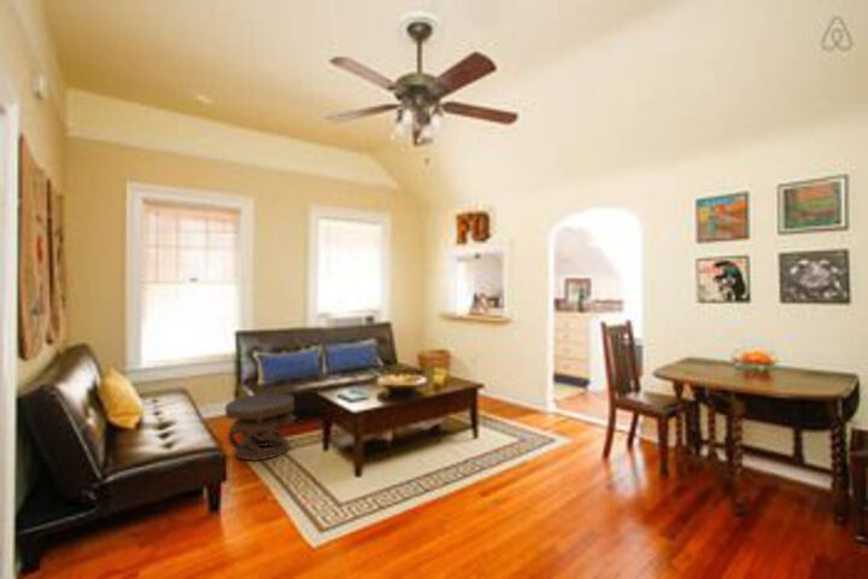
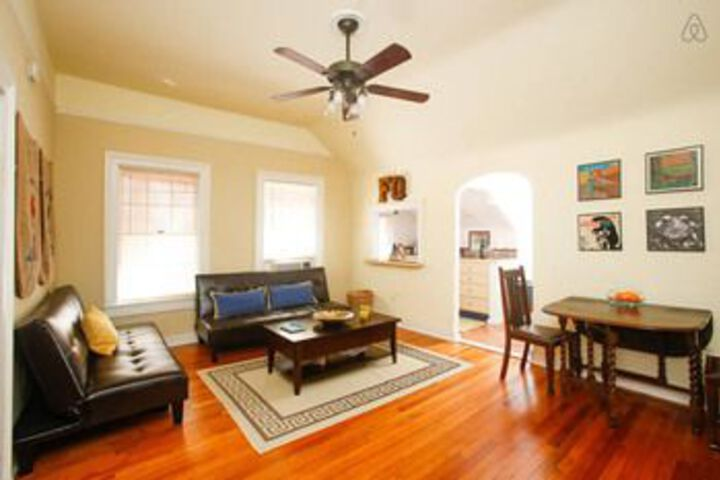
- side table (262, 425)
